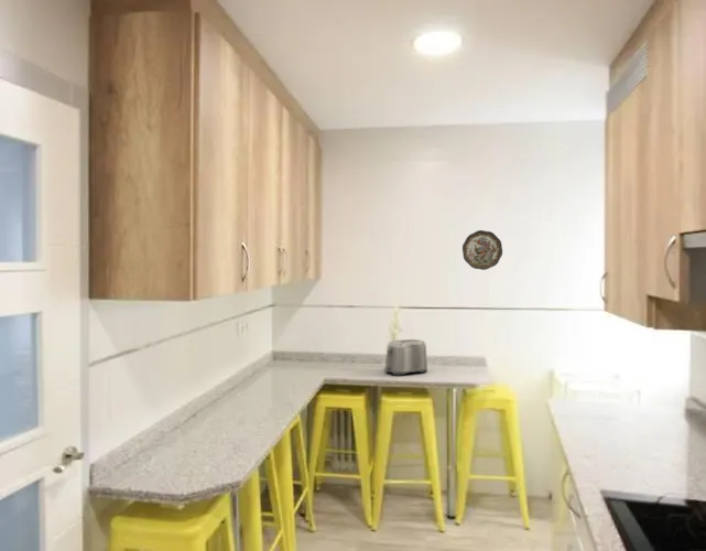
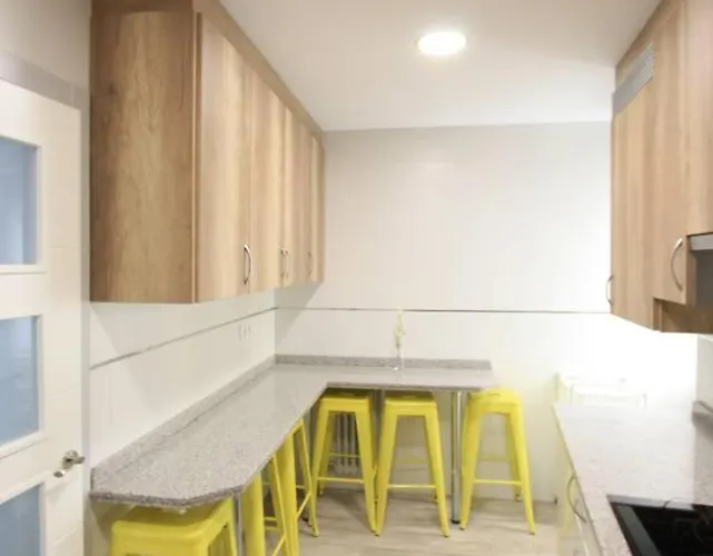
- toaster (408, 356)
- decorative plate (481, 250)
